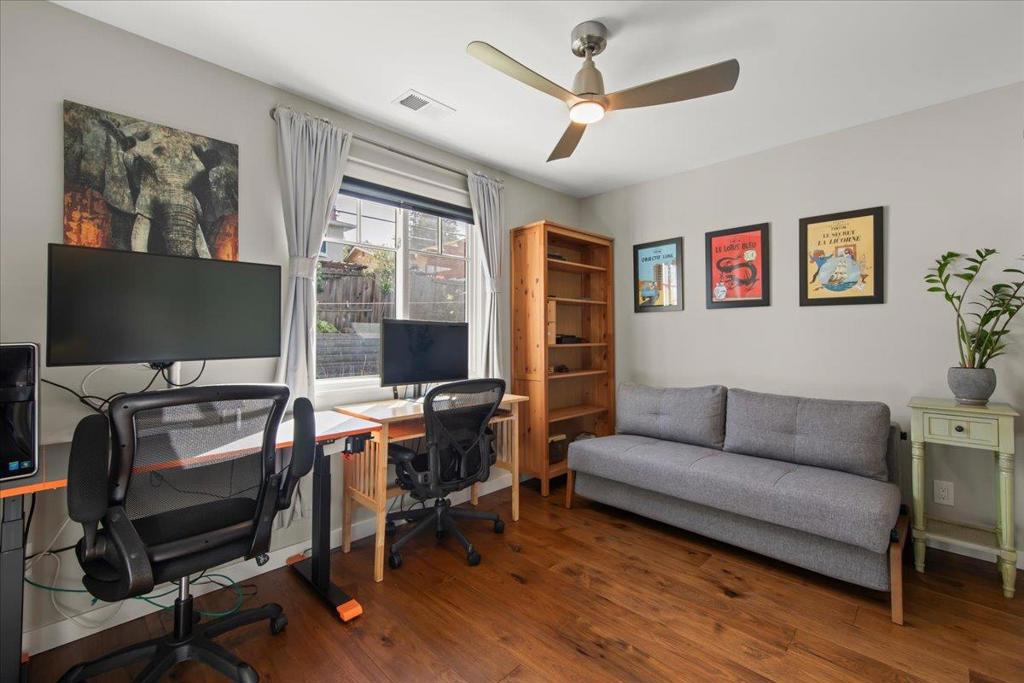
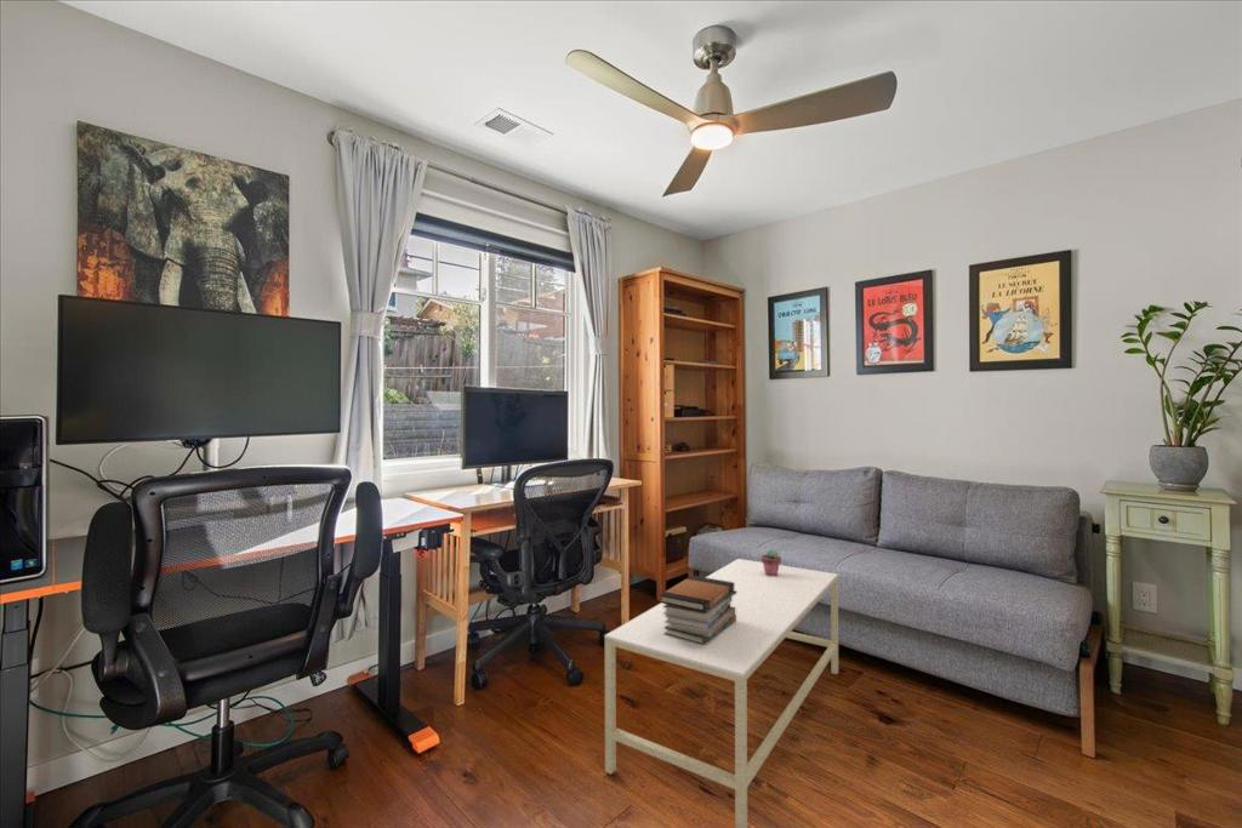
+ coffee table (740, 656)
+ book stack (699, 607)
+ potted succulent (770, 561)
